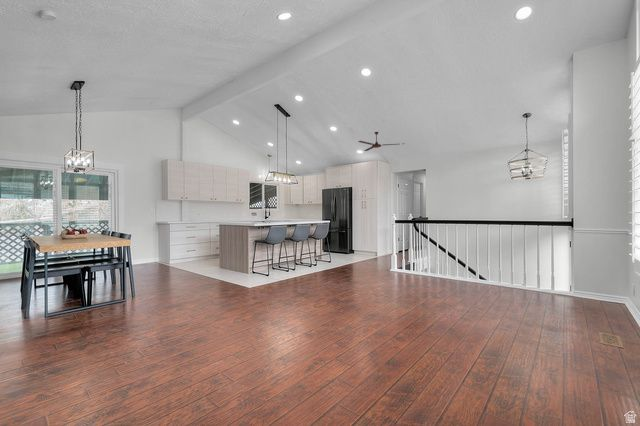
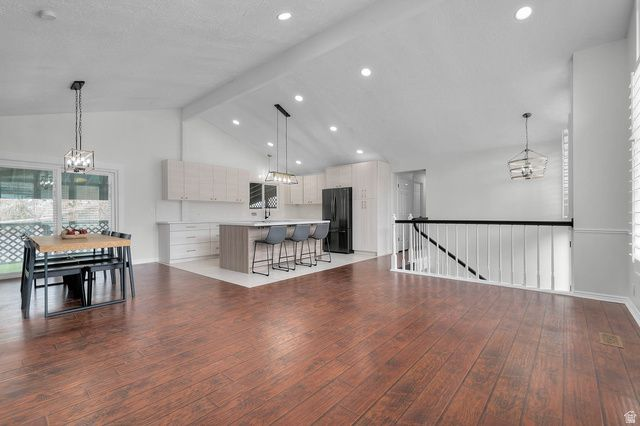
- ceiling fan (377, 142)
